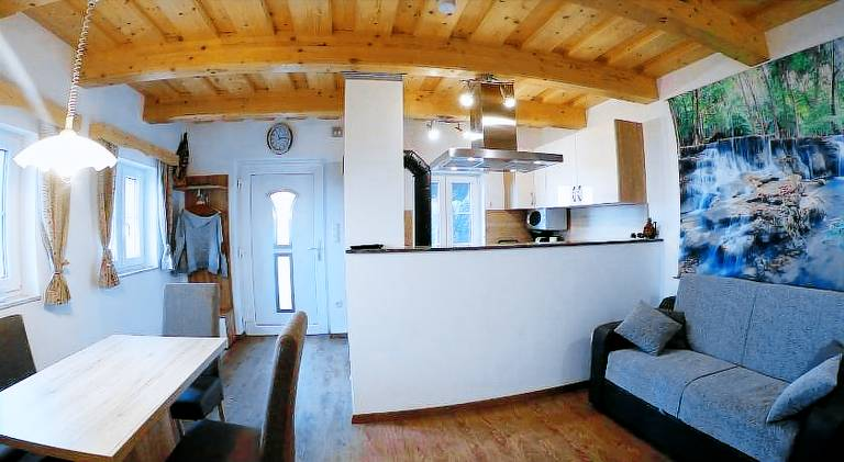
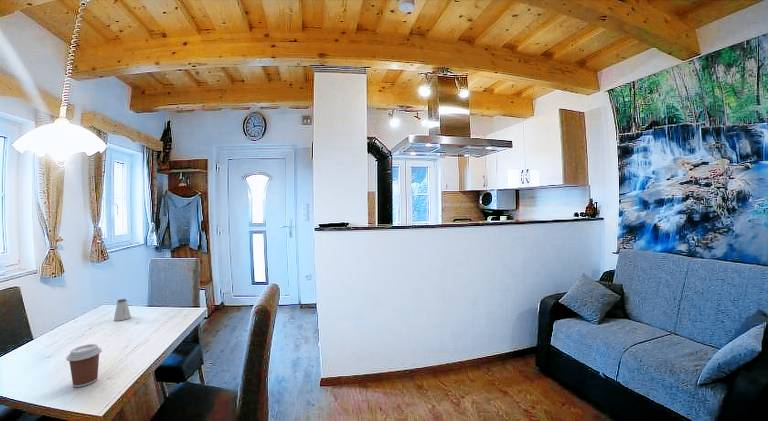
+ saltshaker (122, 309)
+ coffee cup (84, 365)
